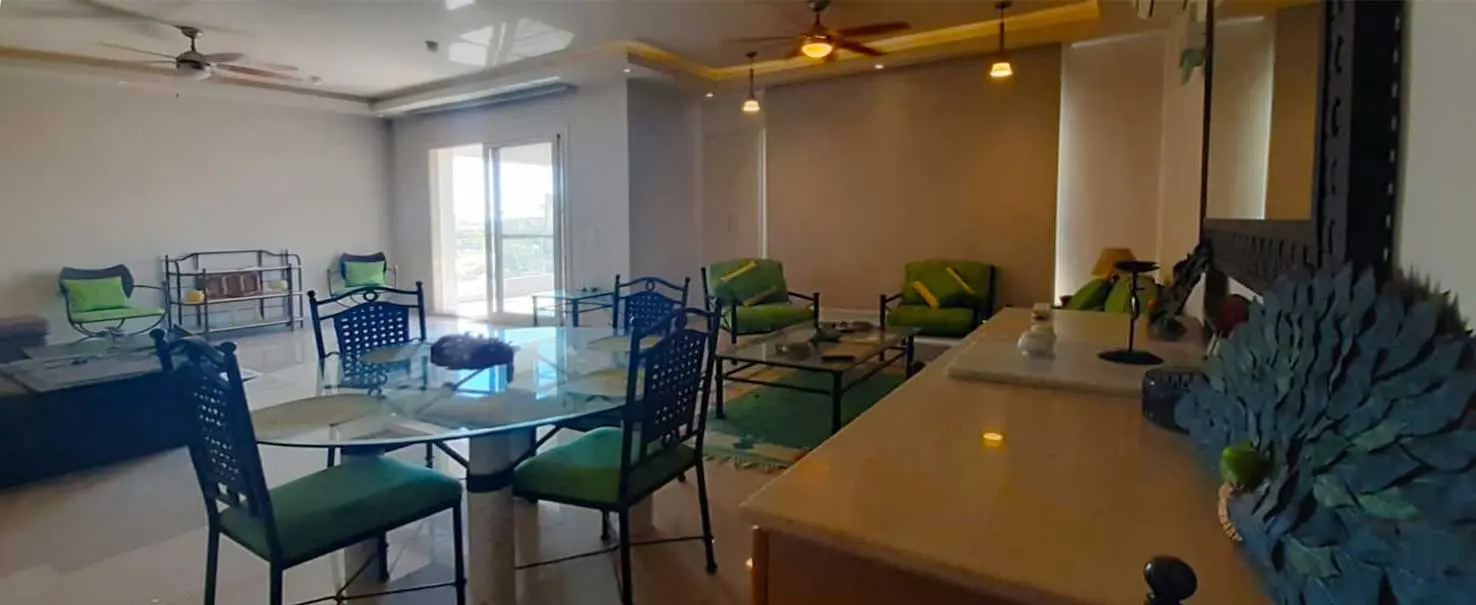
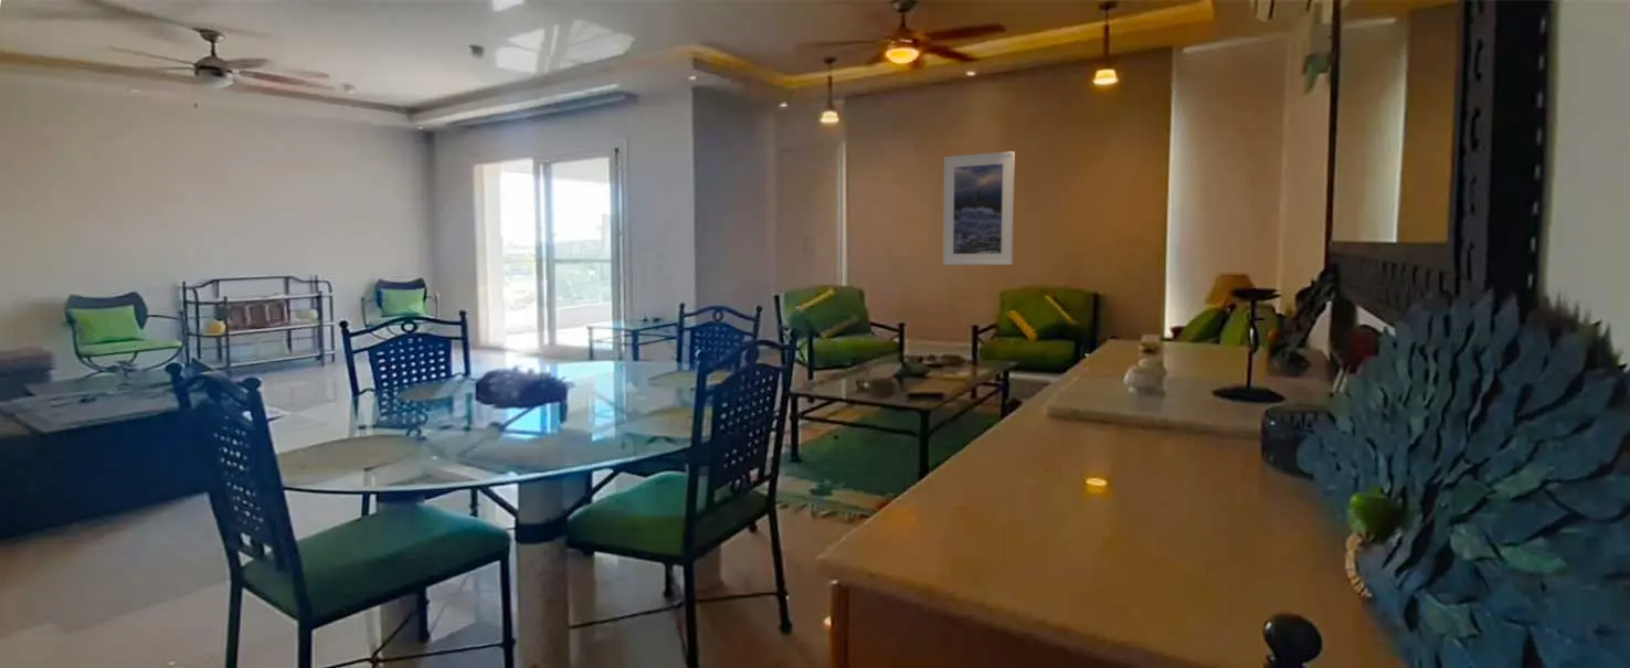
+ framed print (977, 210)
